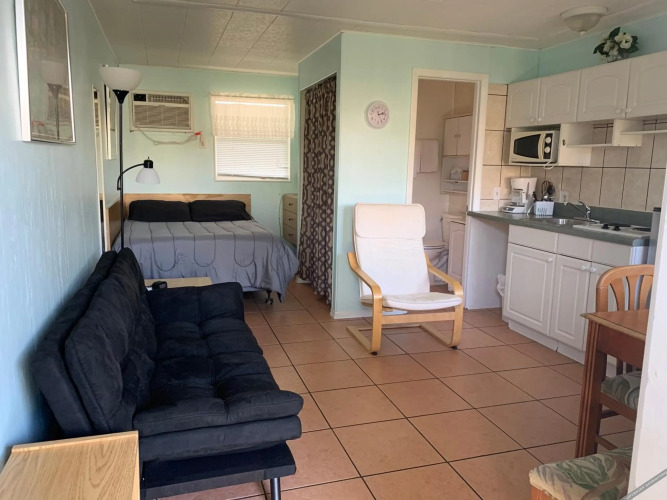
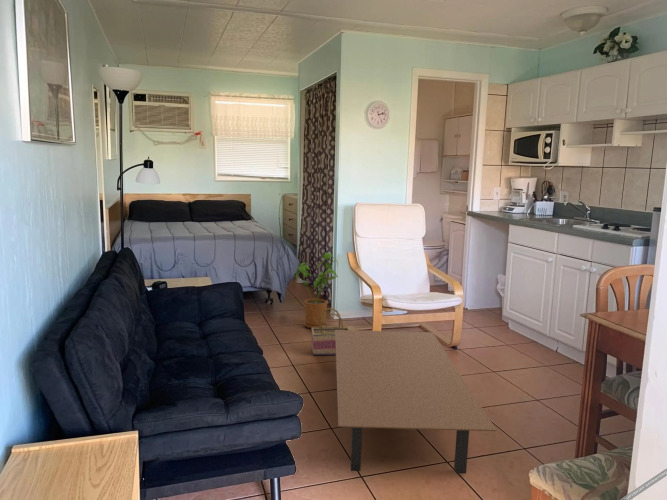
+ basket (331, 331)
+ house plant (319, 290)
+ coffee table (395, 391)
